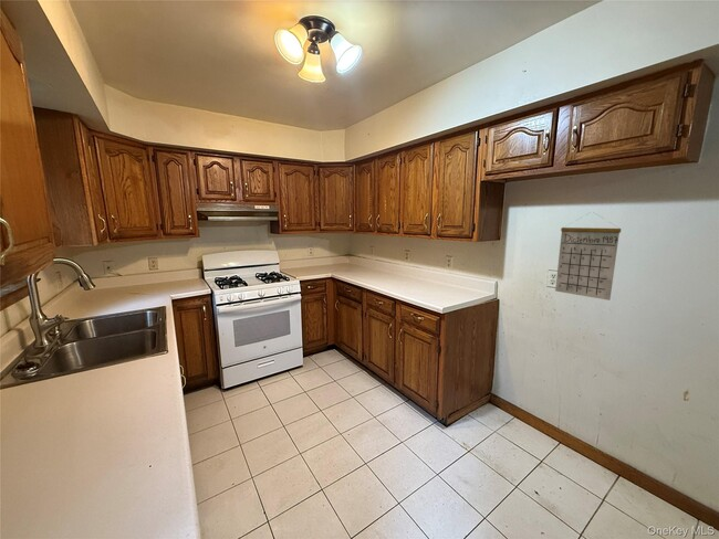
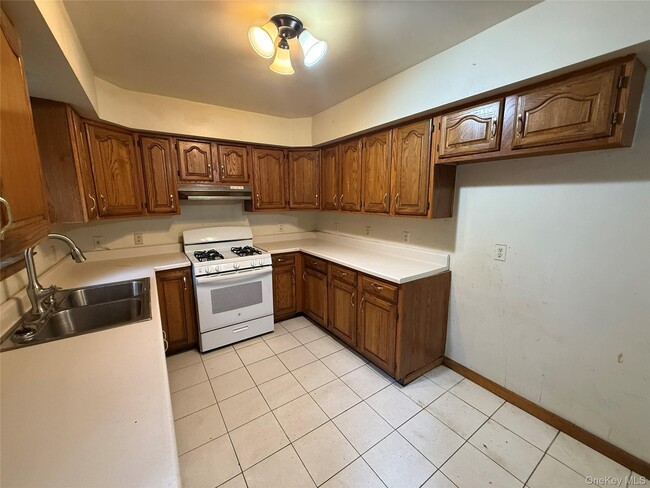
- calendar (585, 254)
